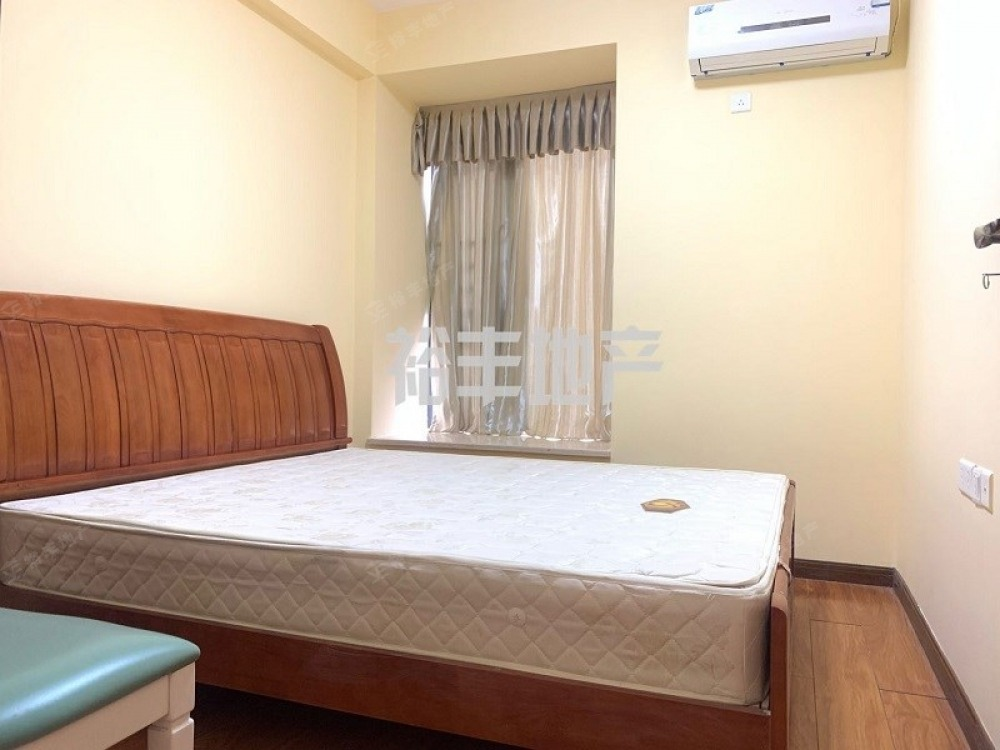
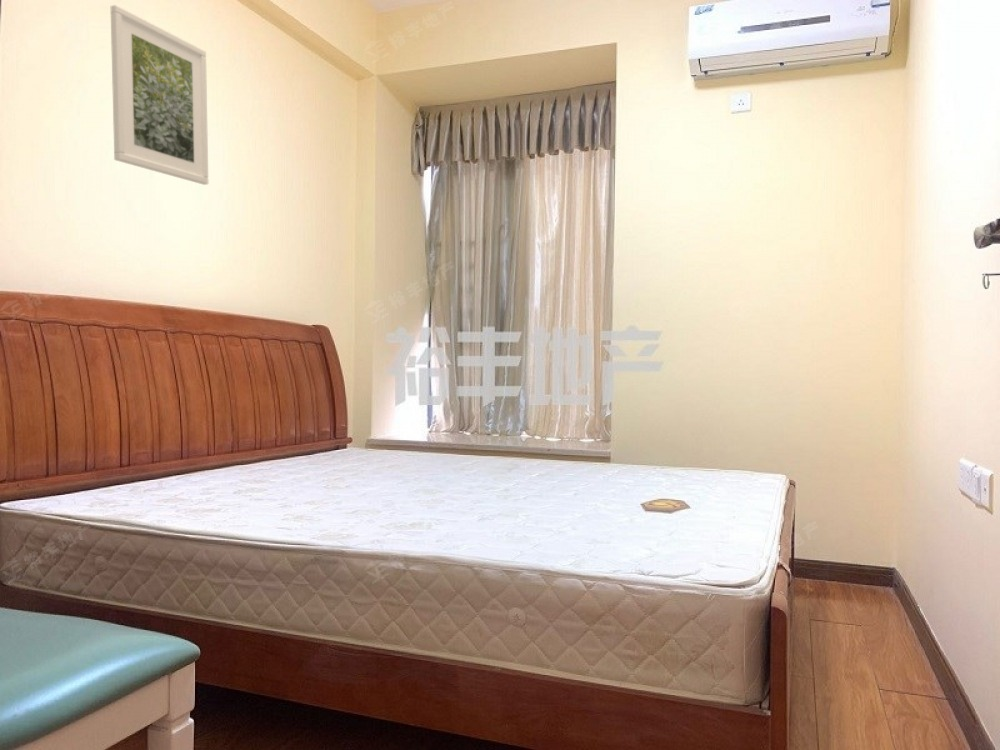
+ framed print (163, 101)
